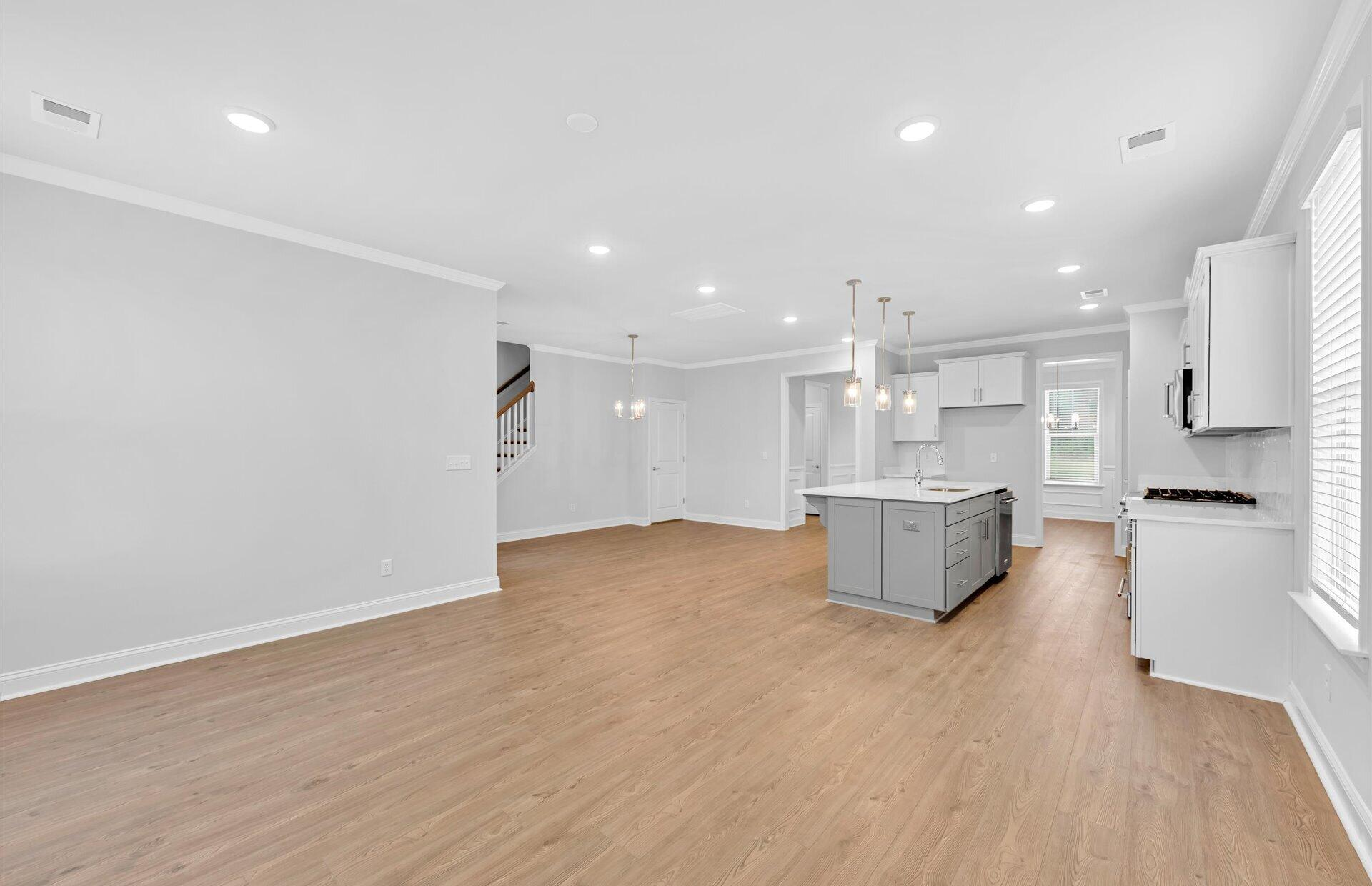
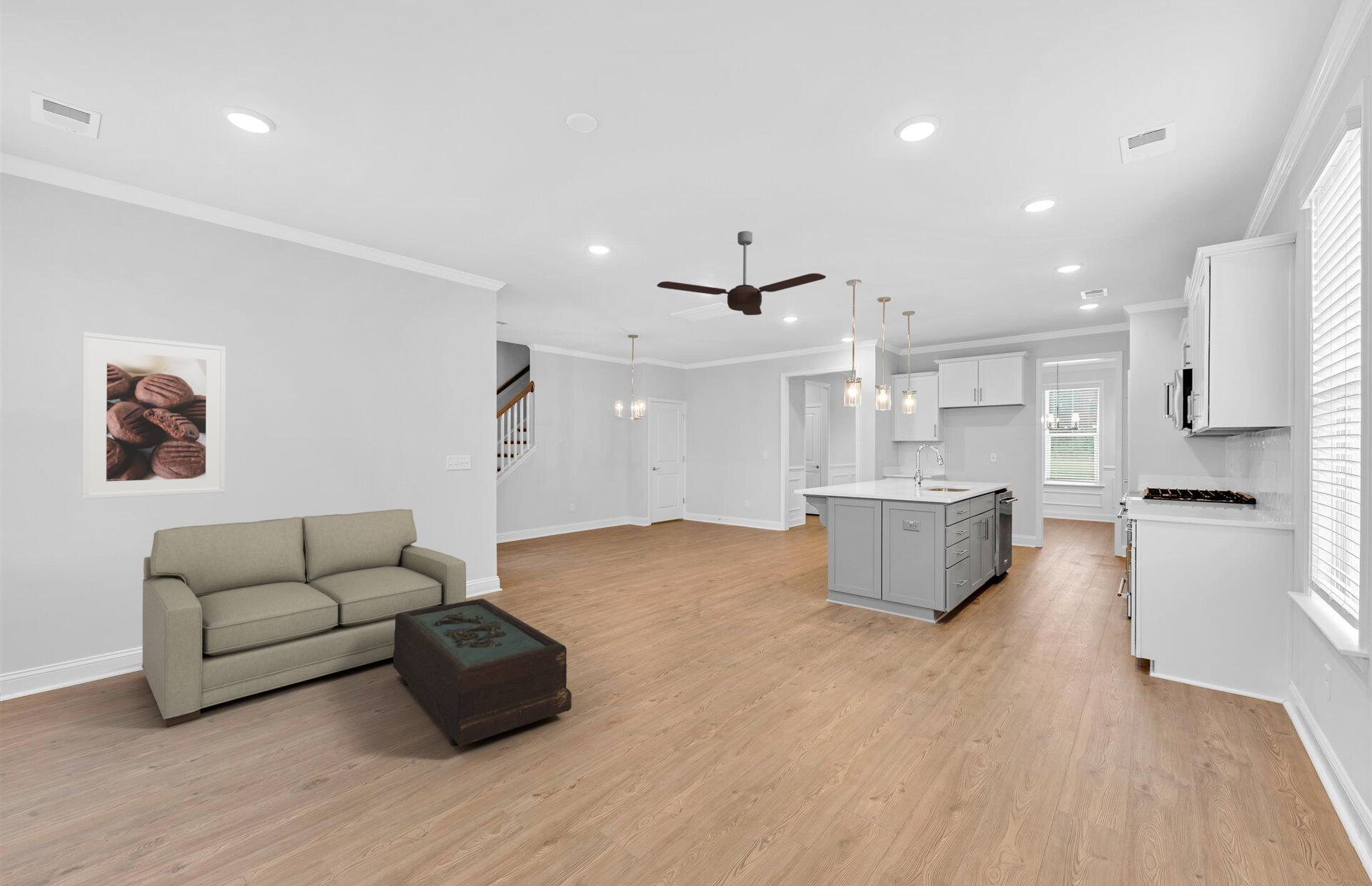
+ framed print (158, 417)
+ coffee table (474, 661)
+ sofa (316, 589)
+ ceiling fan (743, 274)
